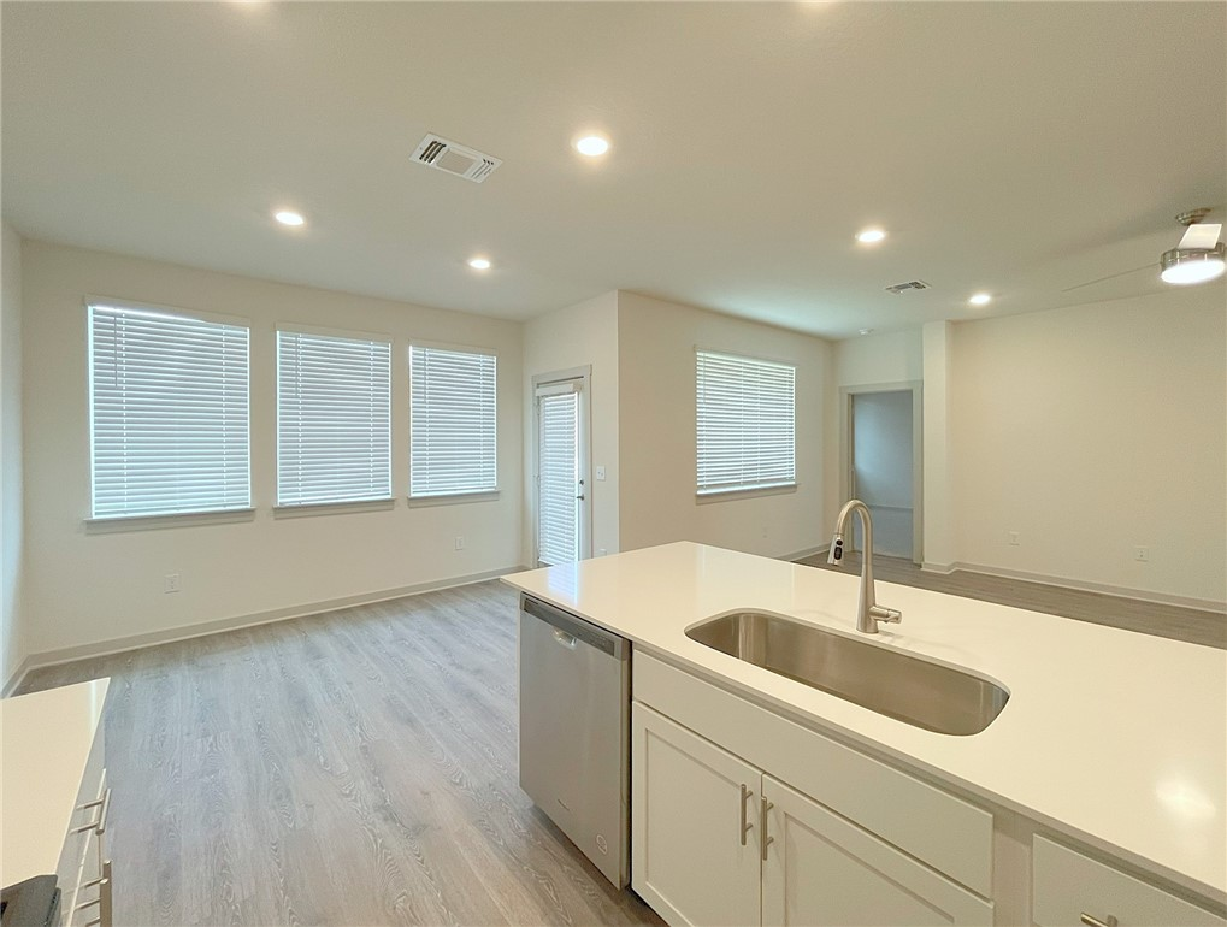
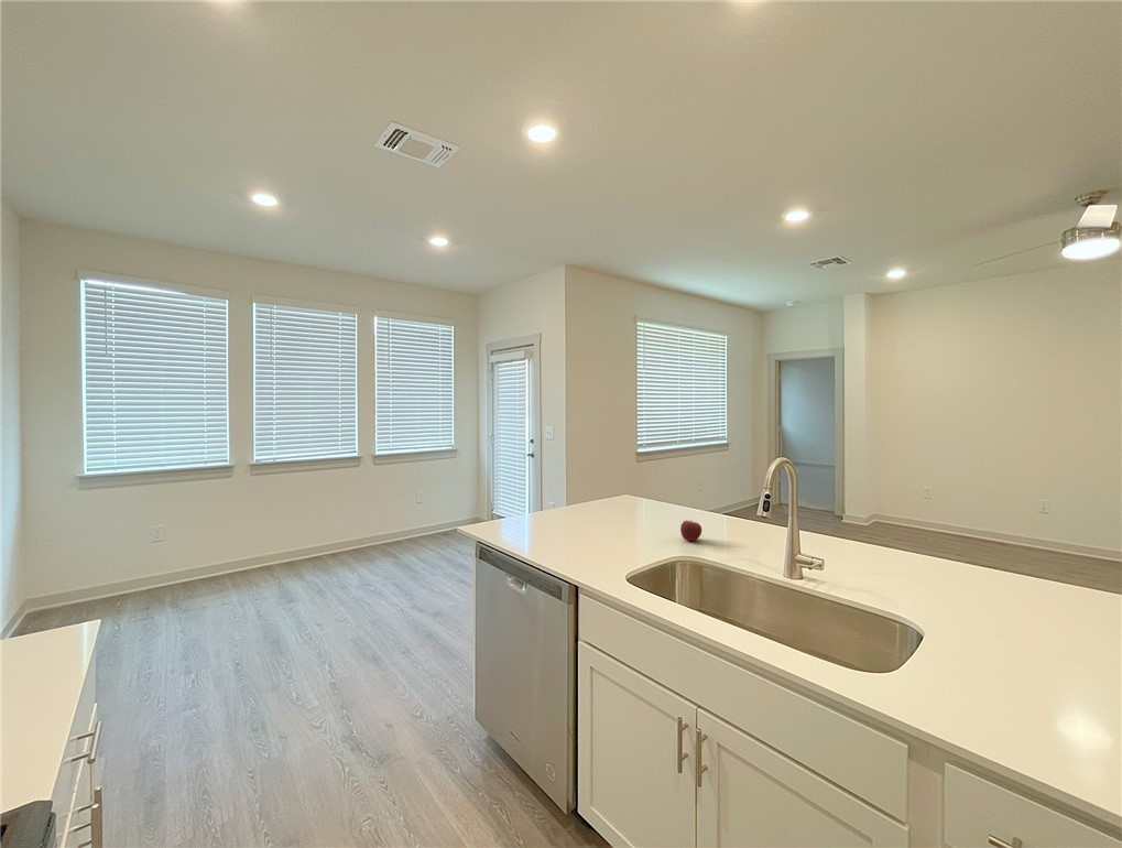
+ fruit (690, 530)
